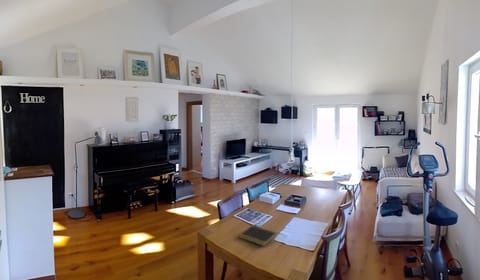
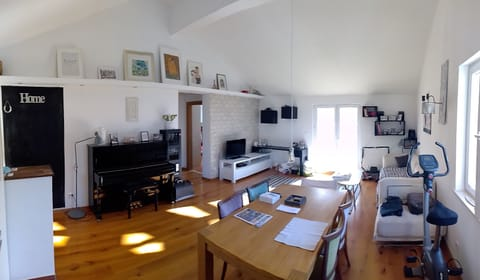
- notepad (257, 235)
